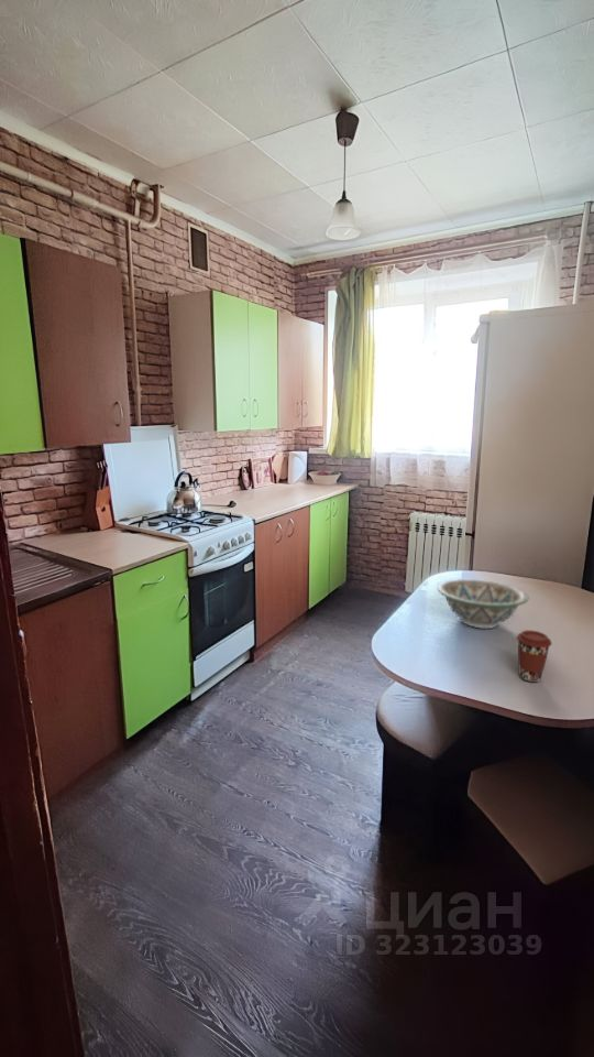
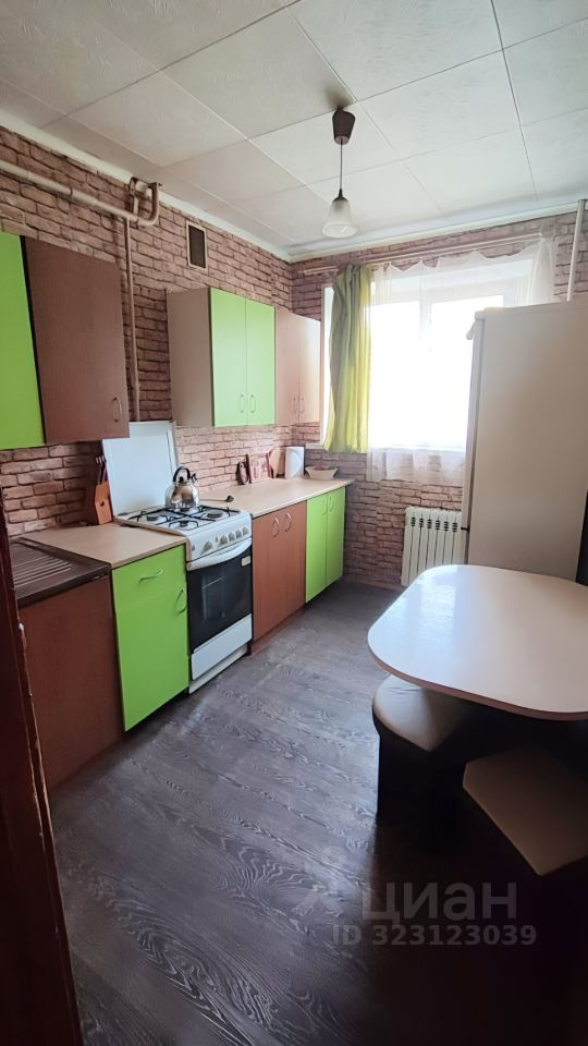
- decorative bowl (480, 606)
- coffee cup (531, 656)
